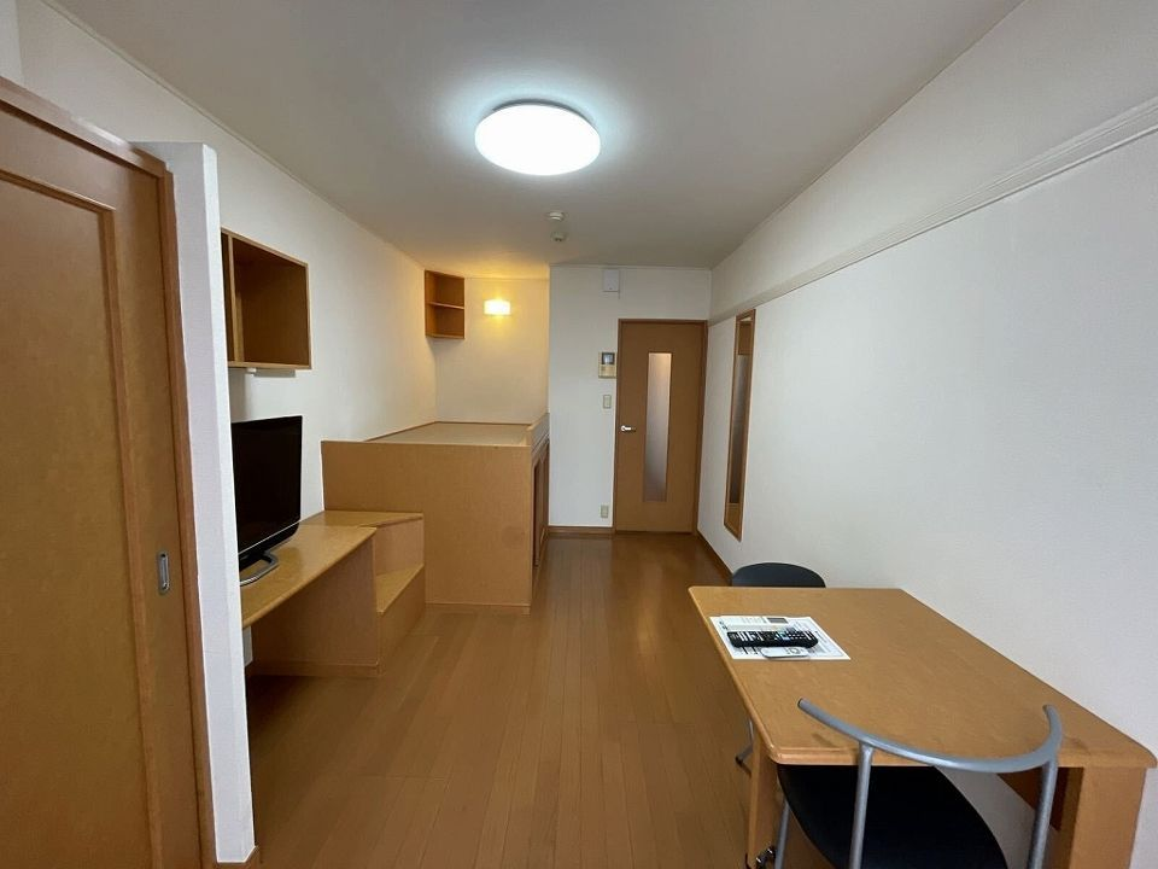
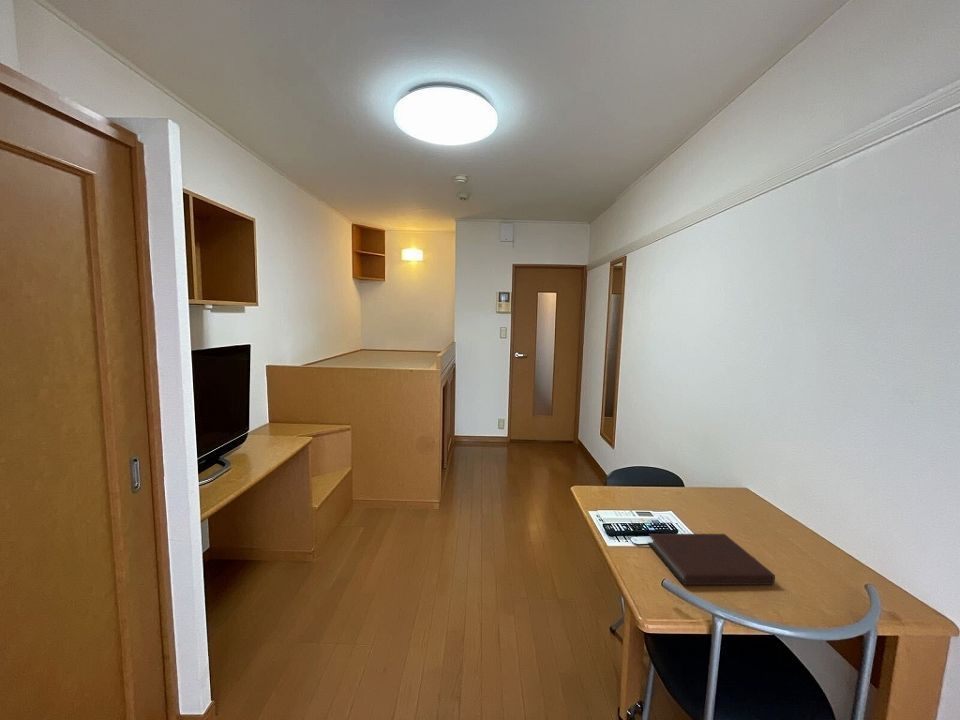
+ notebook (706, 557)
